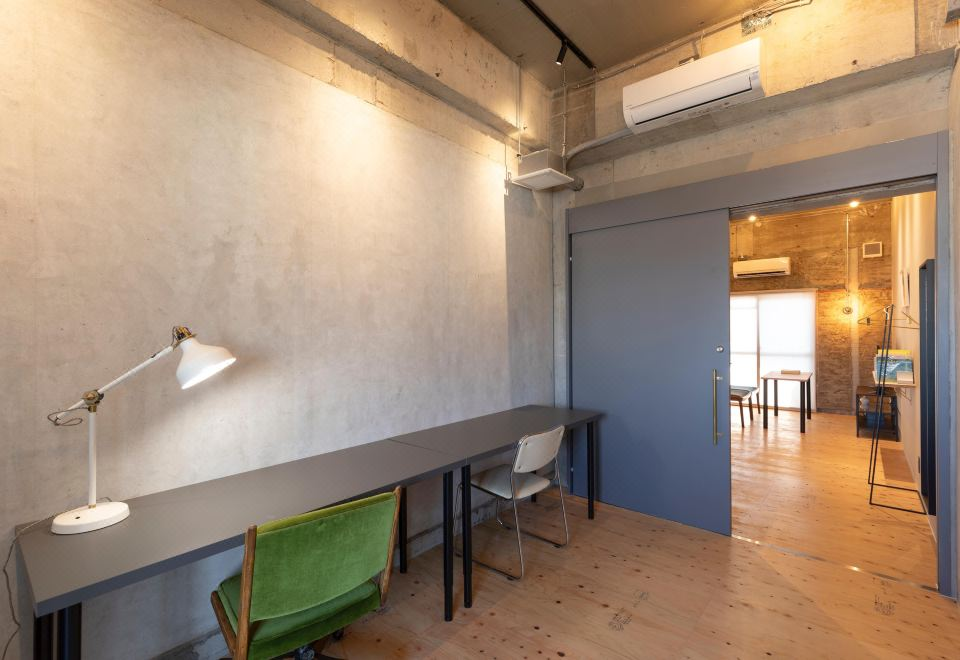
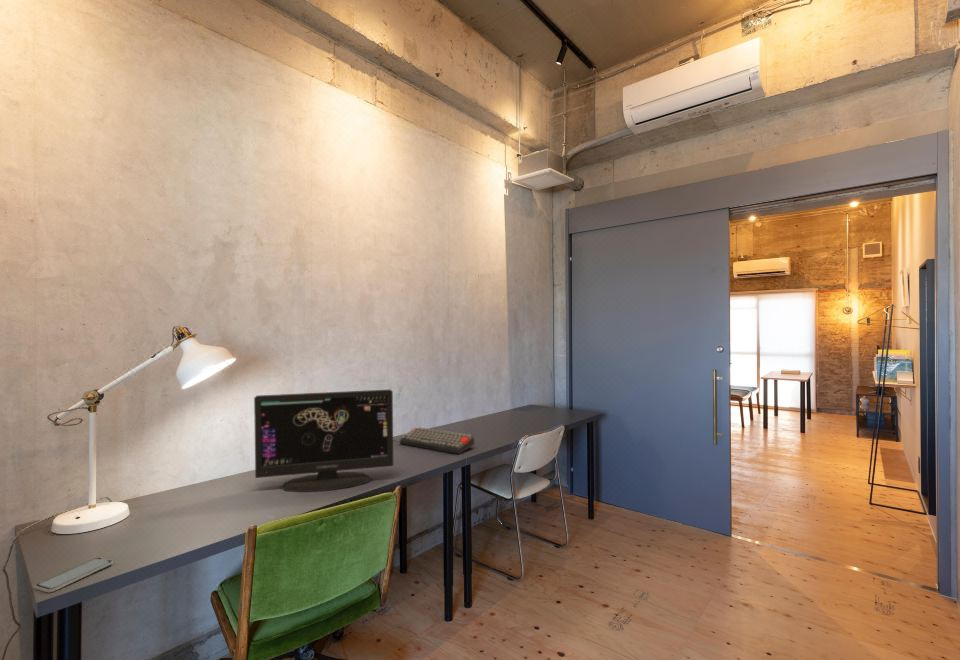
+ computer monitor (326, 437)
+ keyboard (436, 439)
+ smartphone (75, 573)
